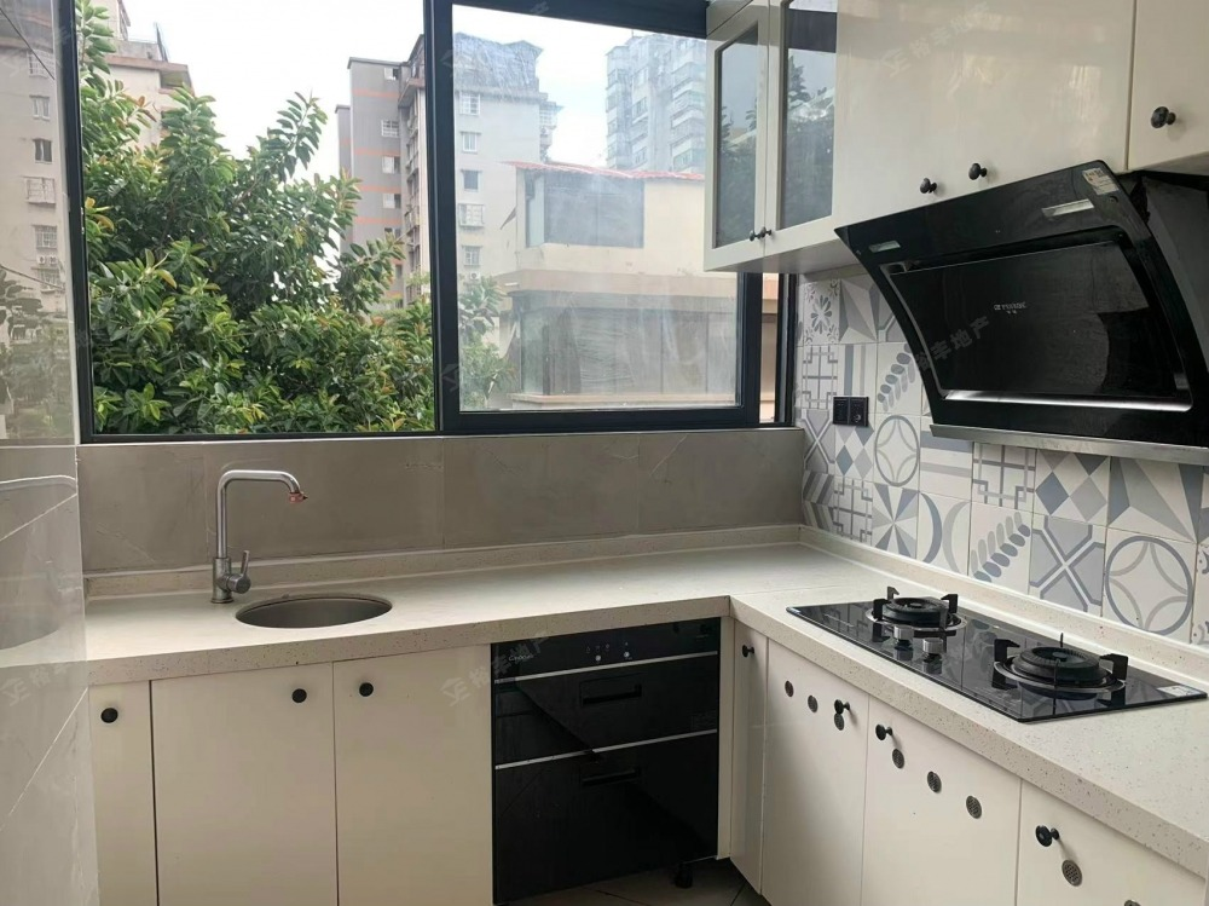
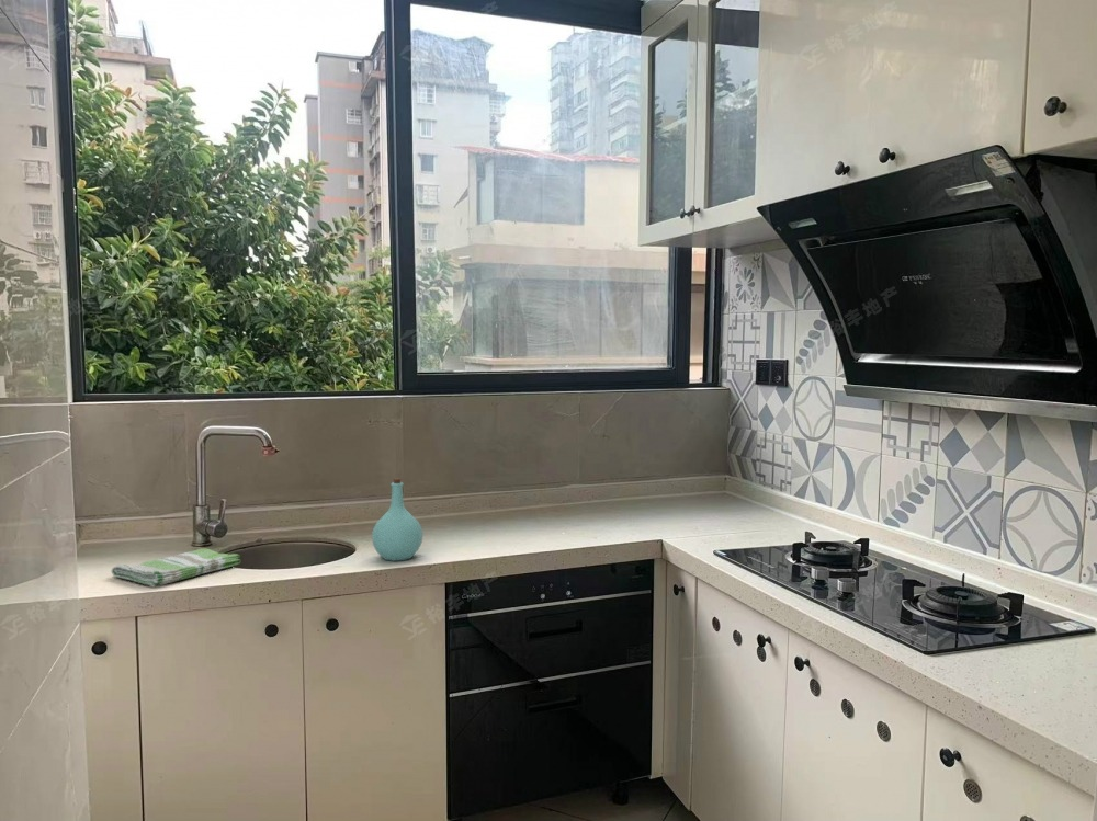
+ bottle (397, 517)
+ dish towel (178, 562)
